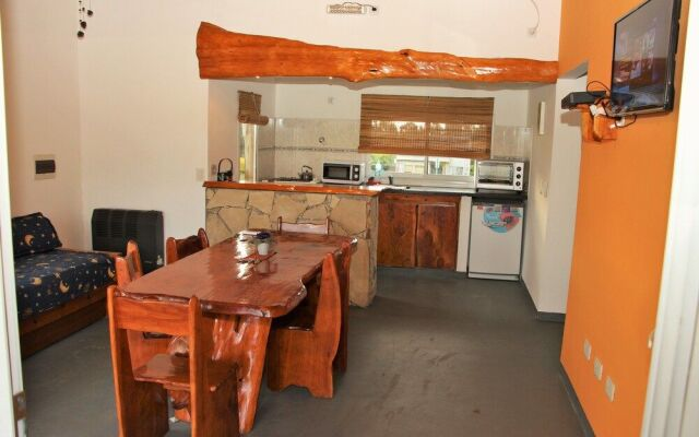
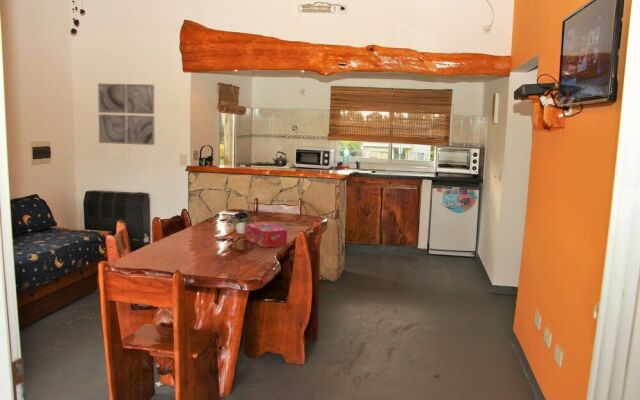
+ tissue box (265, 234)
+ wall art (125, 115)
